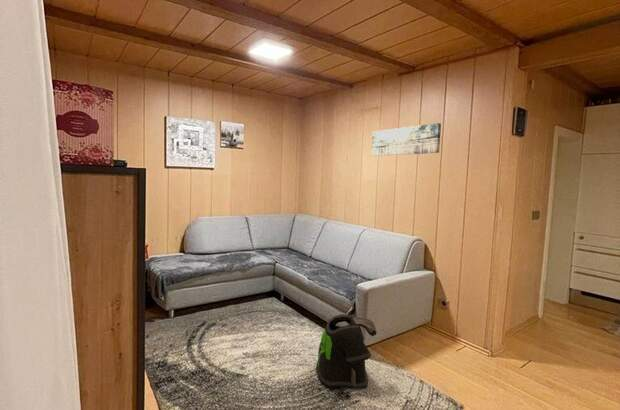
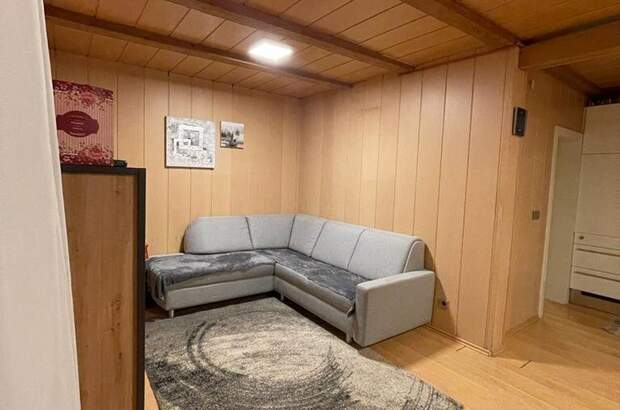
- wall art (403, 141)
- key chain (346, 347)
